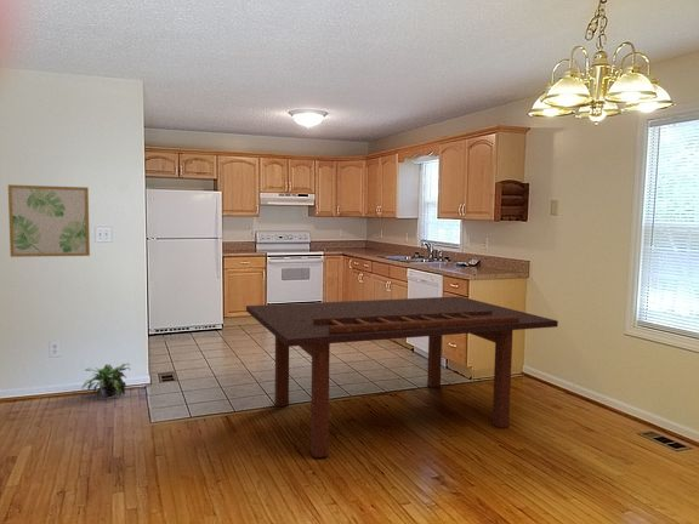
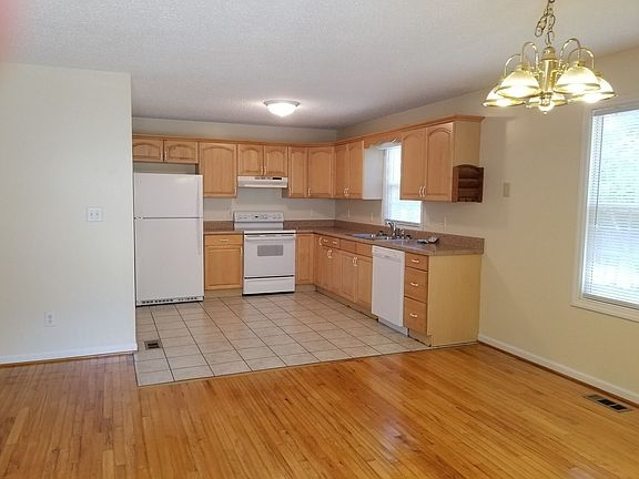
- dining table (390, 338)
- wall art (50, 221)
- potted plant (107, 378)
